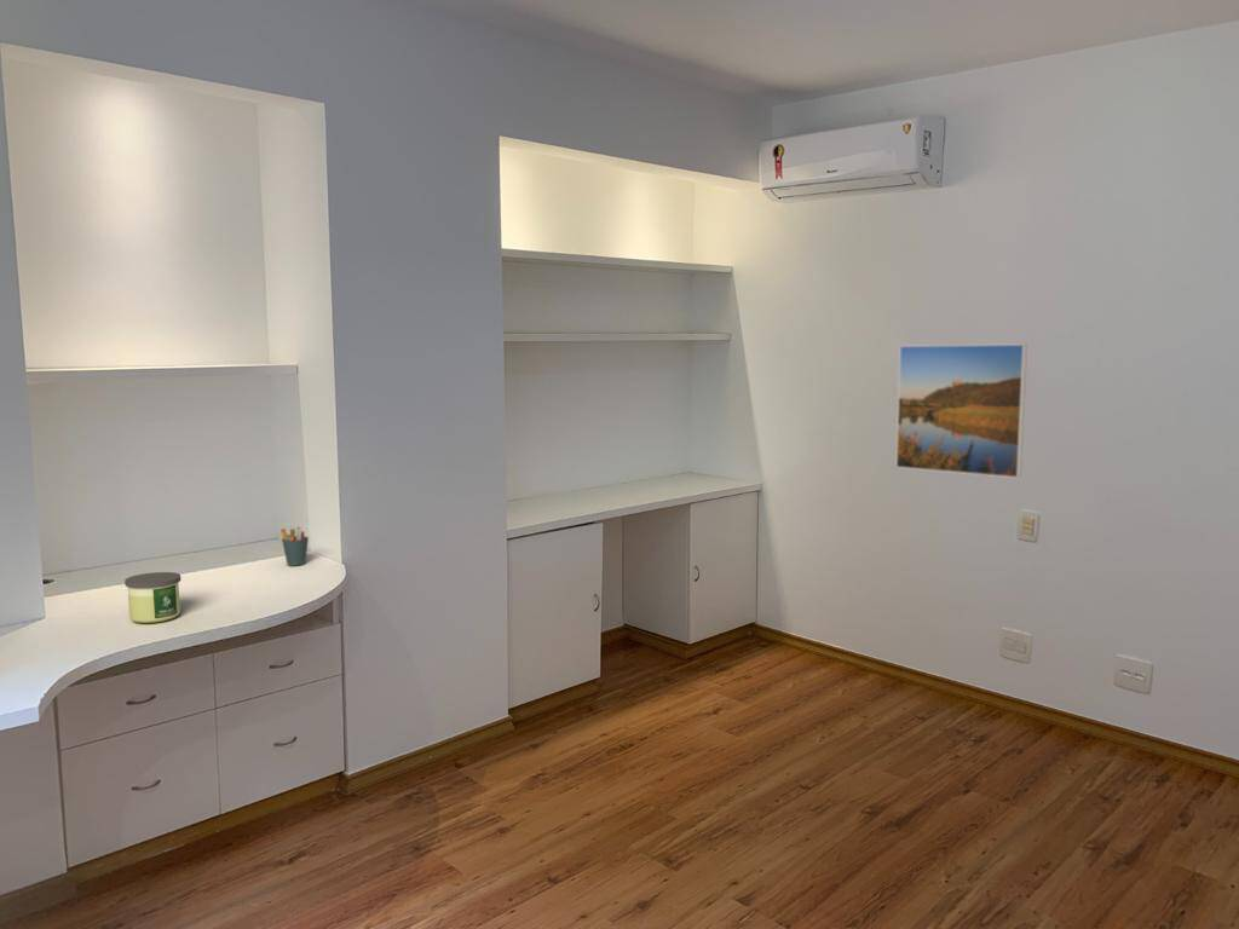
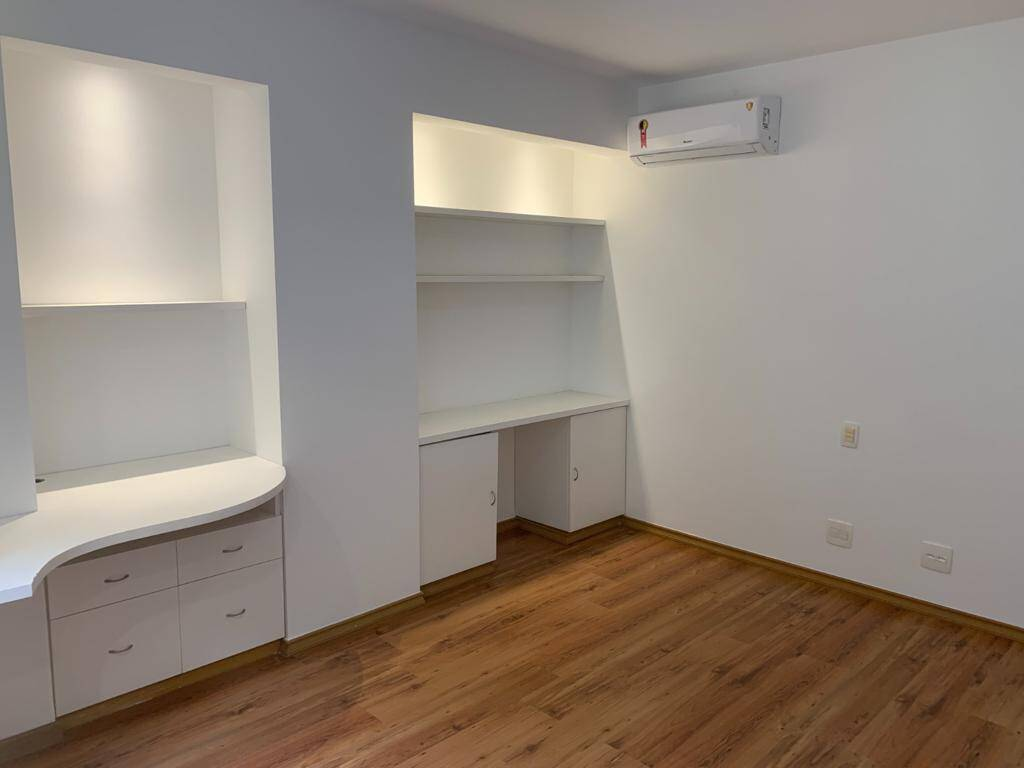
- candle (154, 598)
- pen holder (294, 543)
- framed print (957, 409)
